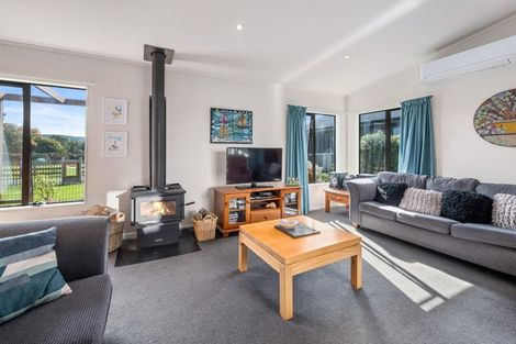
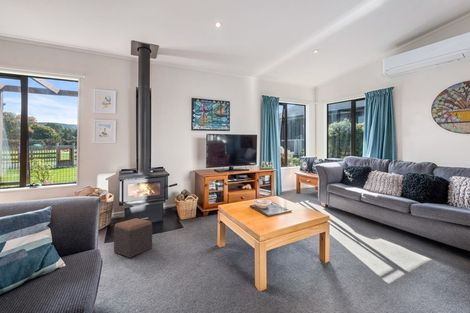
+ footstool (133, 235)
